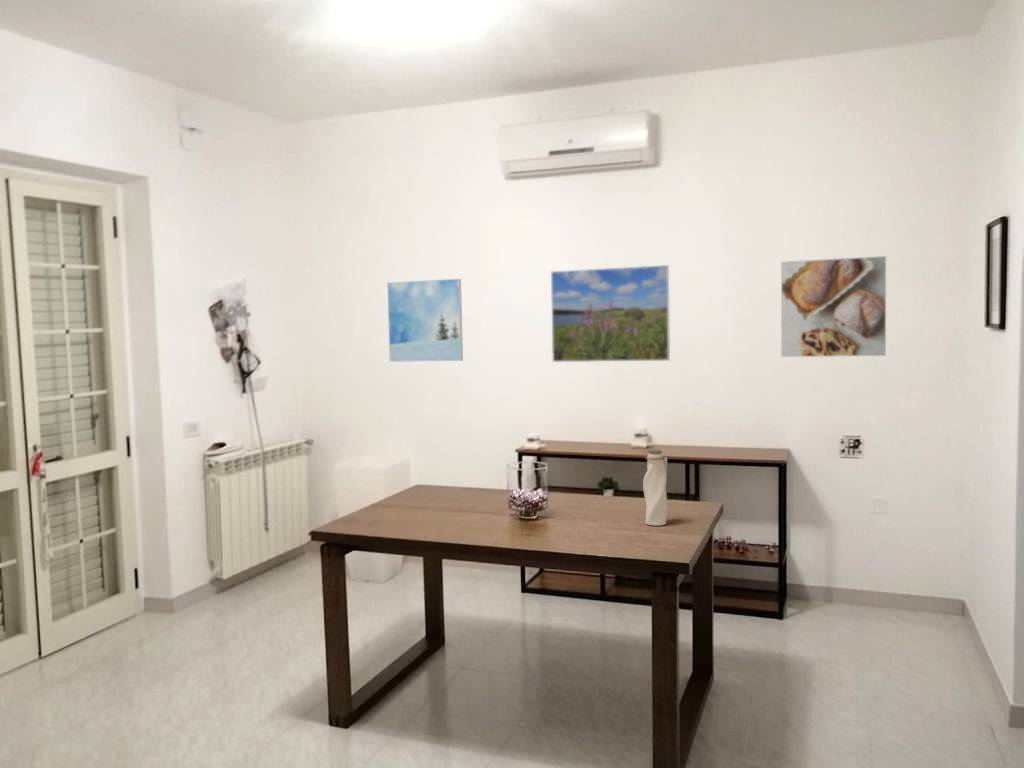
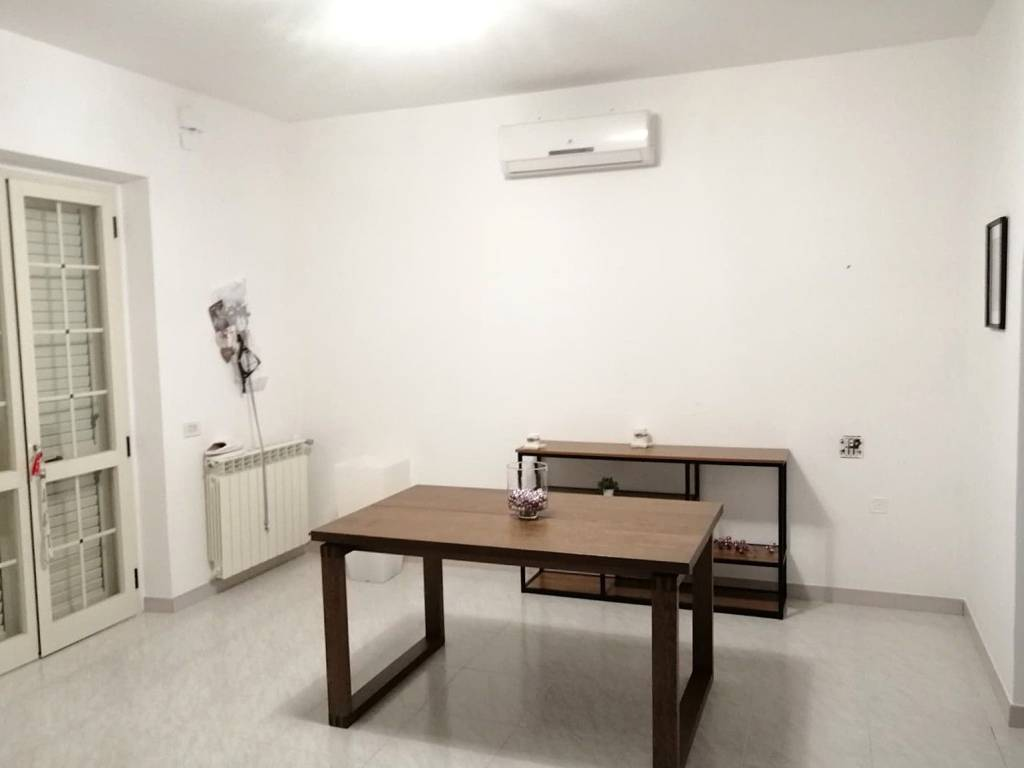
- water bottle (656, 486)
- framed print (832, 307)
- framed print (609, 315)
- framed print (424, 321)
